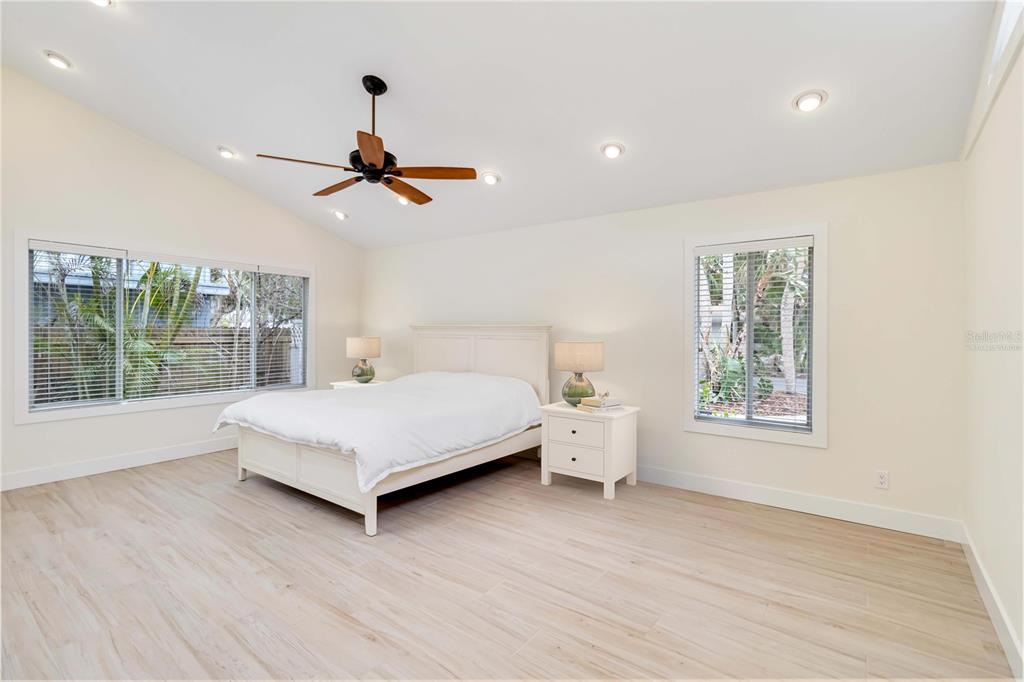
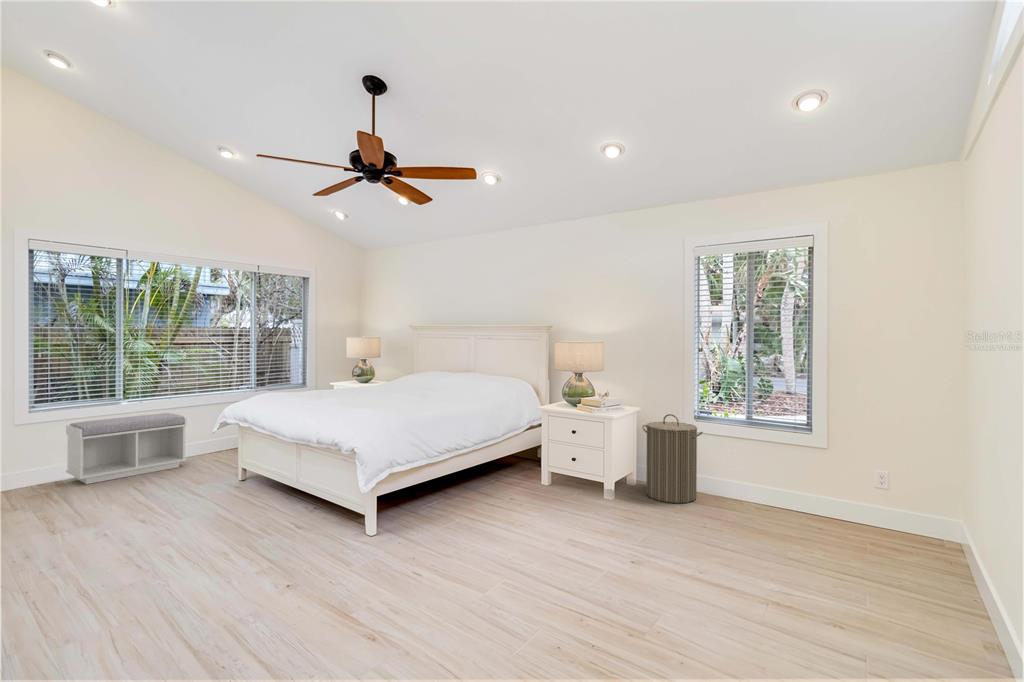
+ bench (129, 445)
+ laundry hamper (671, 454)
